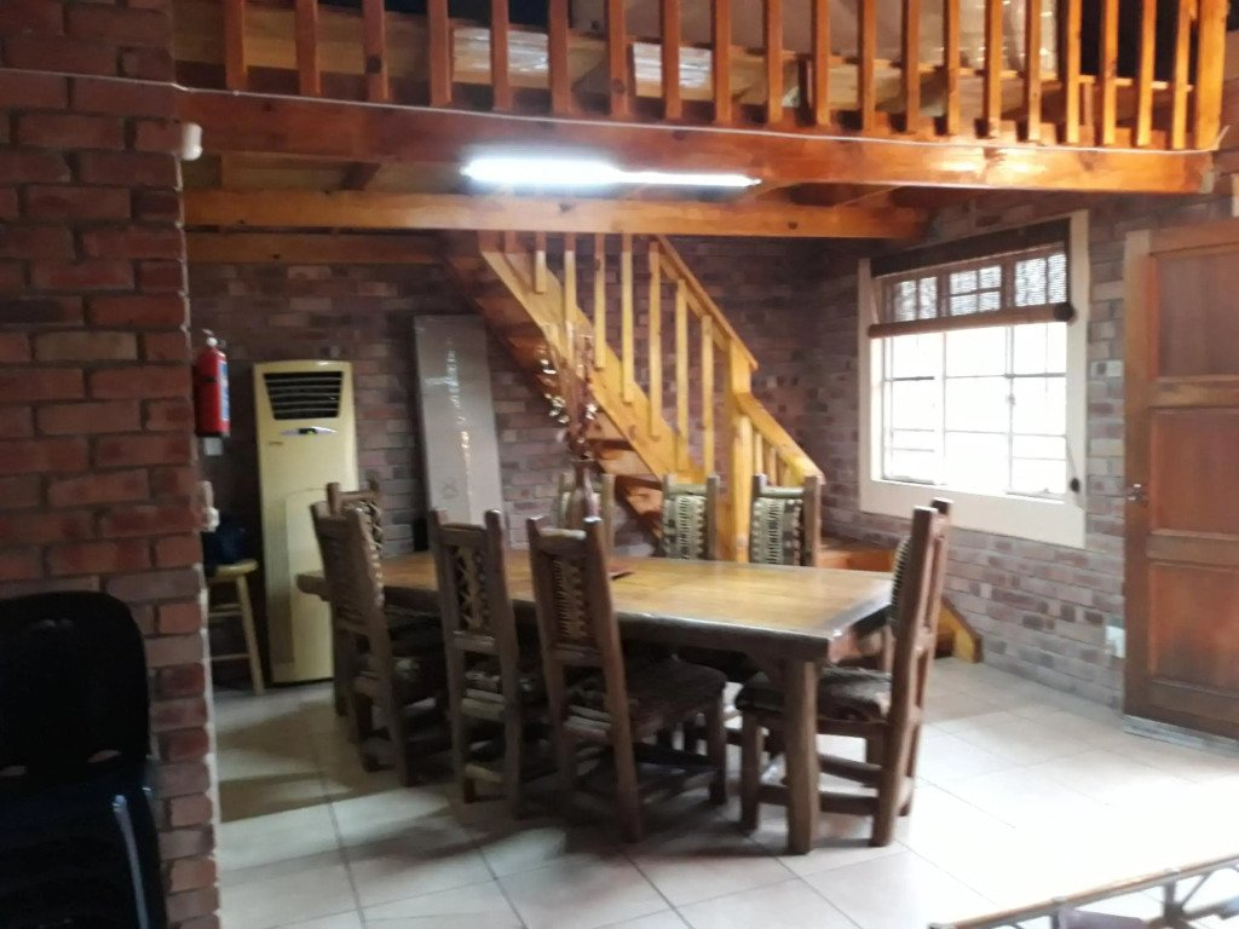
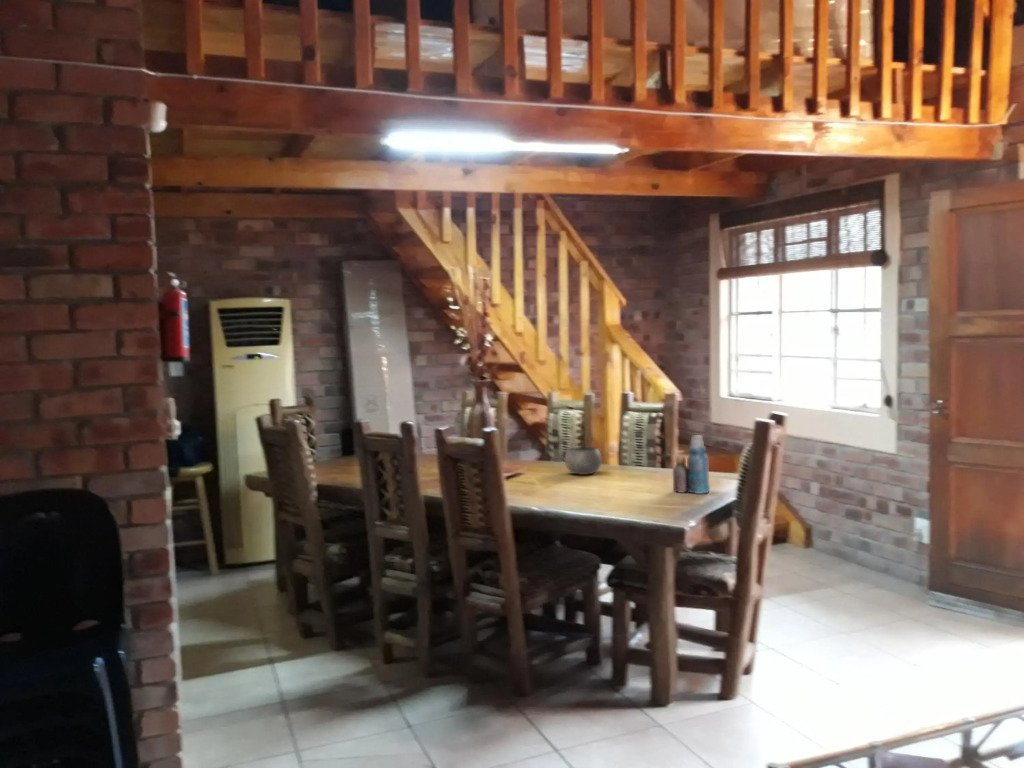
+ bowl (583, 461)
+ bottle (691, 463)
